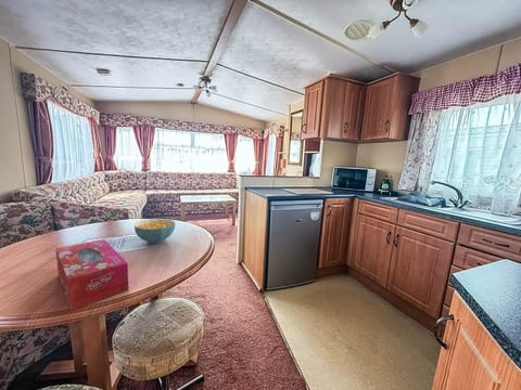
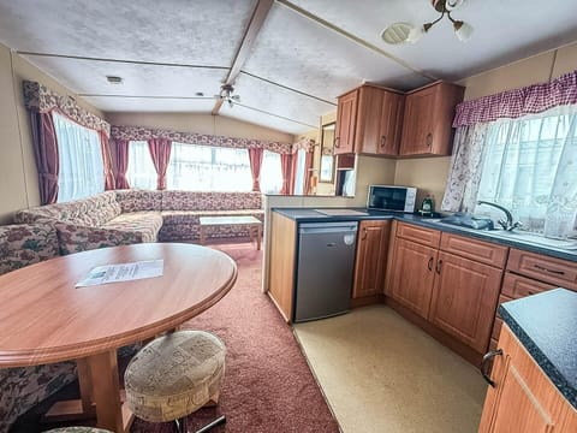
- cereal bowl (155, 232)
- tissue box (90, 268)
